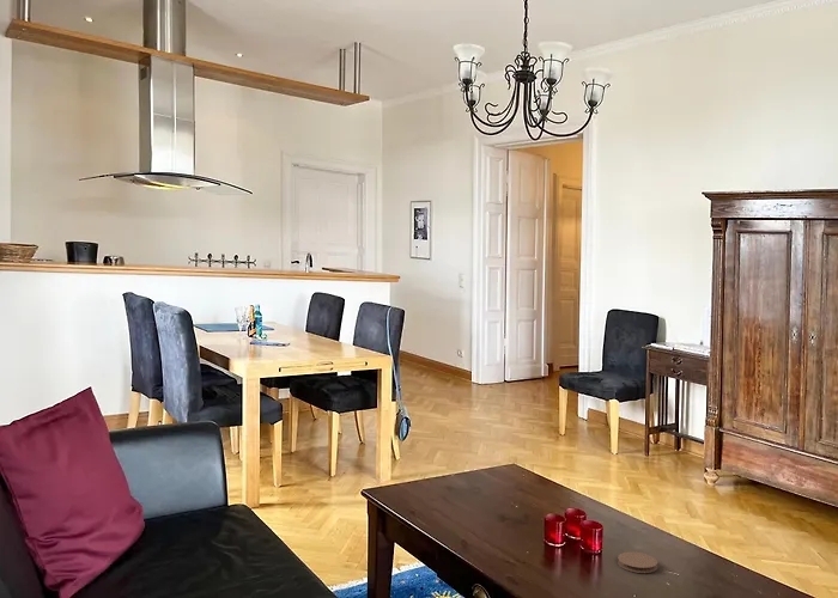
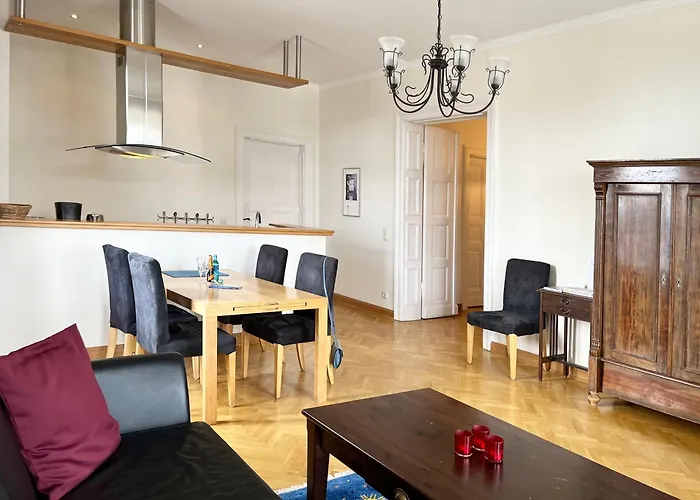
- coaster (637, 562)
